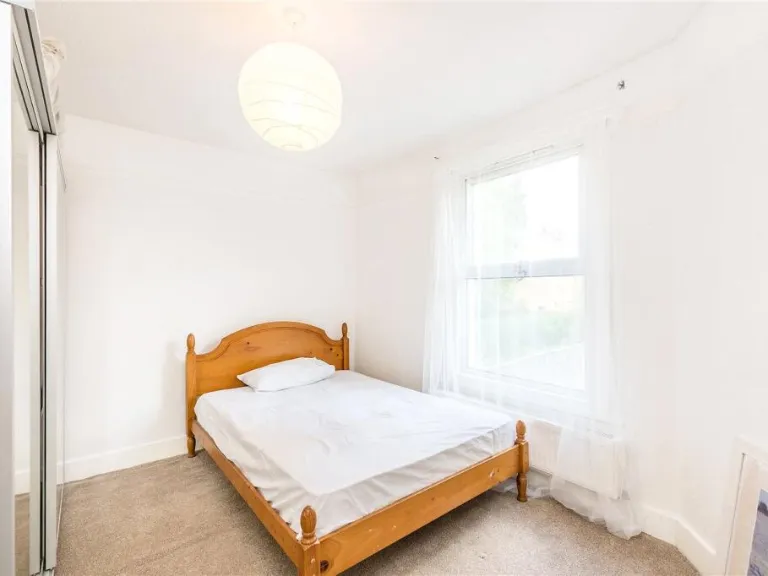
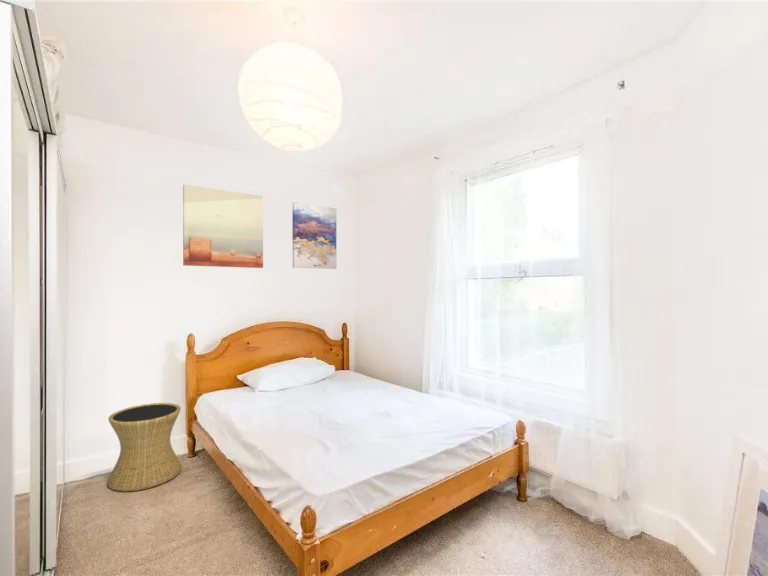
+ wall art (225, 228)
+ wall art (315, 236)
+ side table (146, 443)
